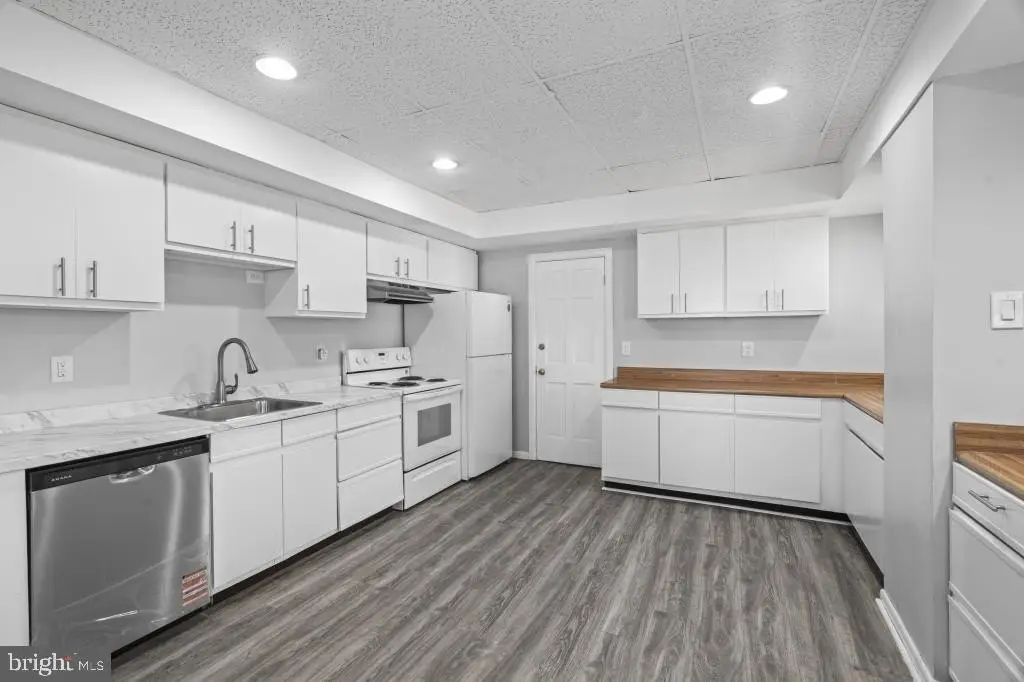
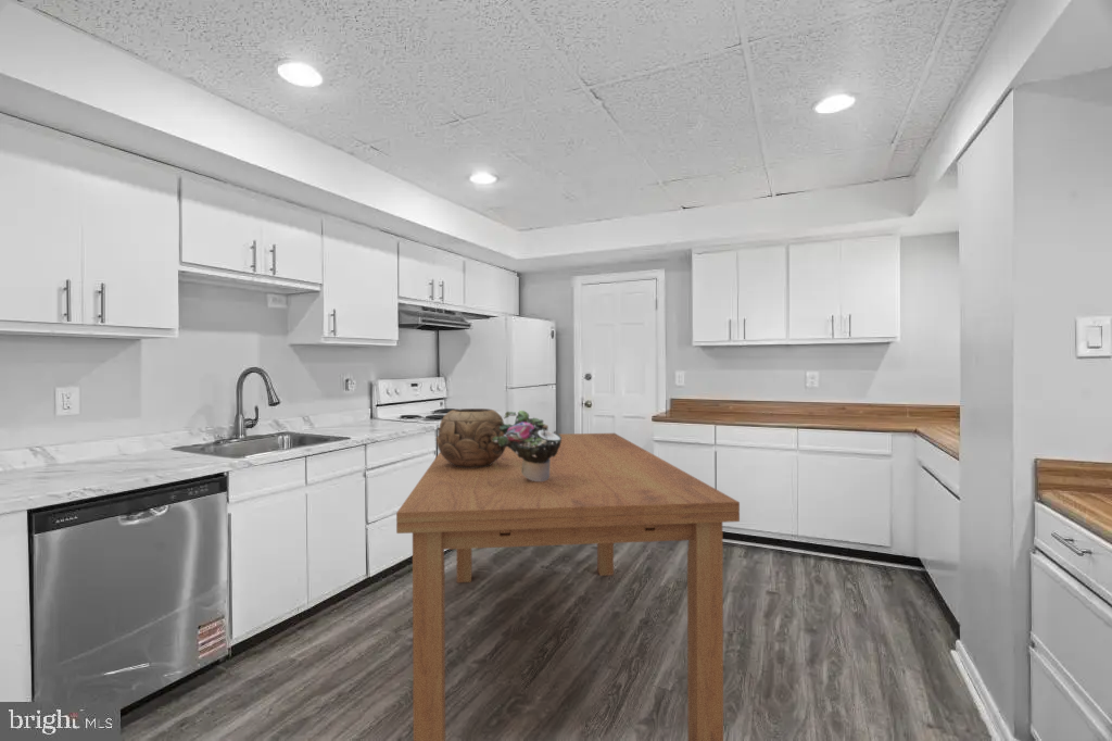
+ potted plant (531, 444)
+ decorative bowl (472, 437)
+ dining table (547, 544)
